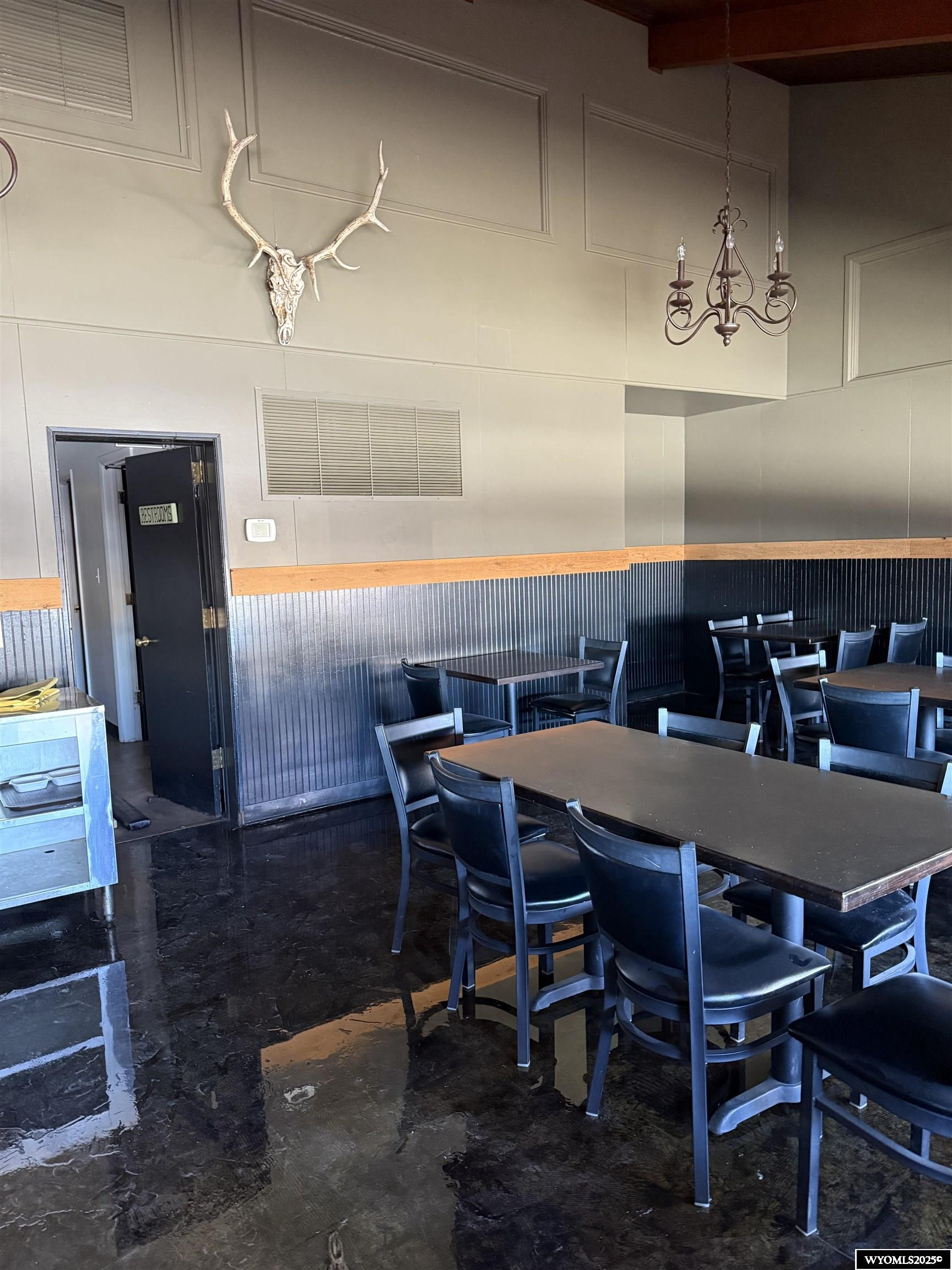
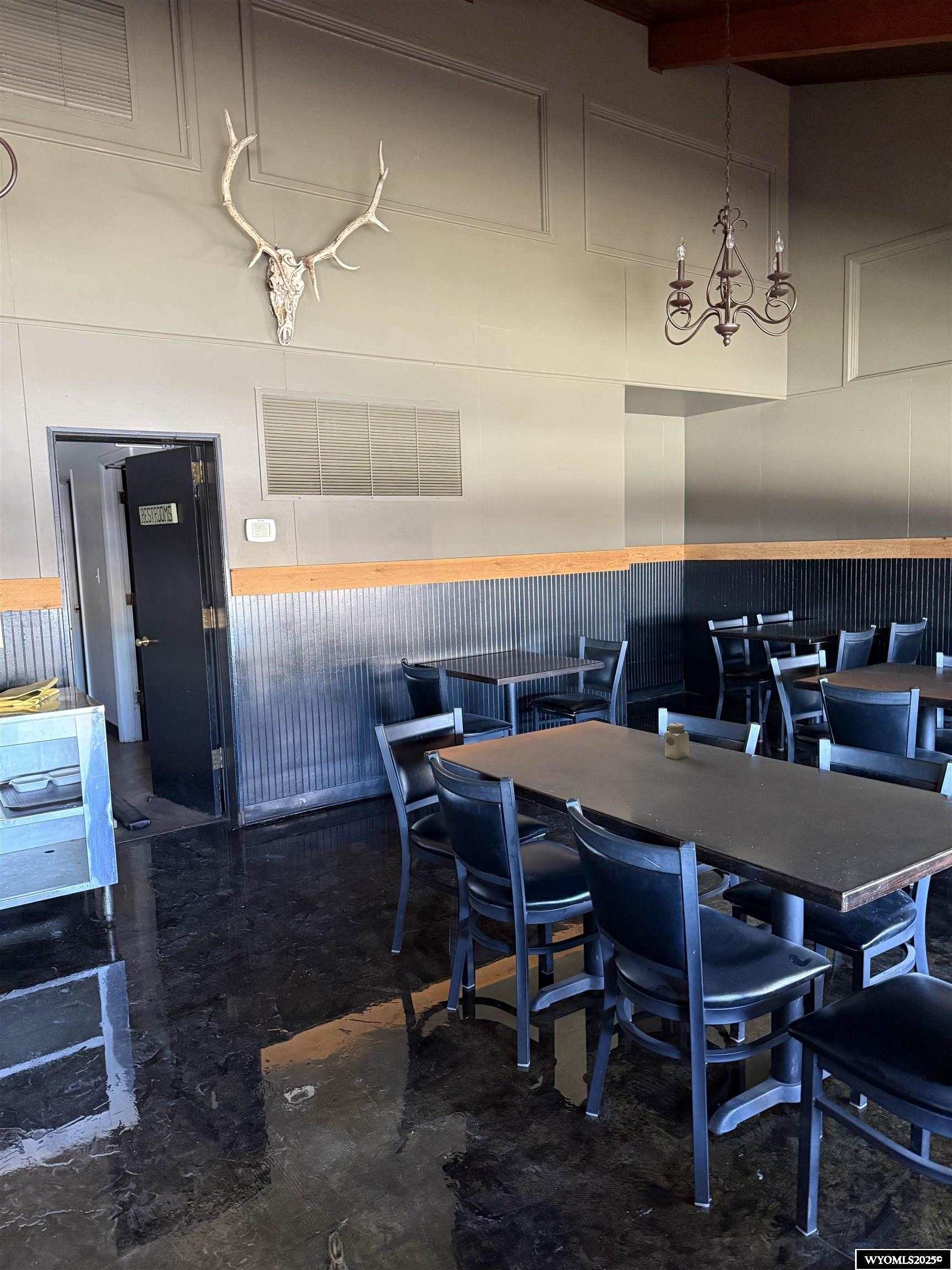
+ salt shaker (677, 740)
